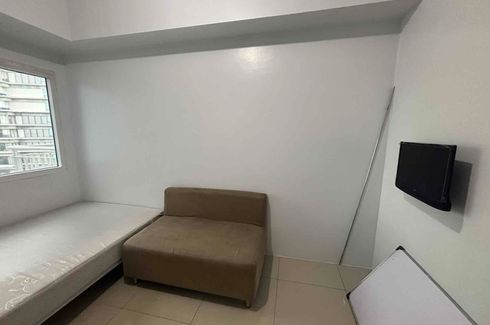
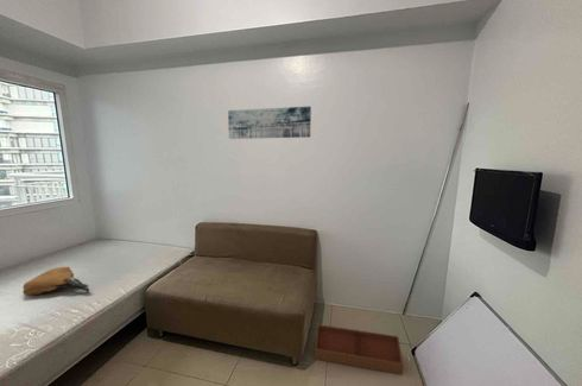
+ storage bin (356, 347)
+ tote bag (61, 281)
+ wall art (267, 124)
